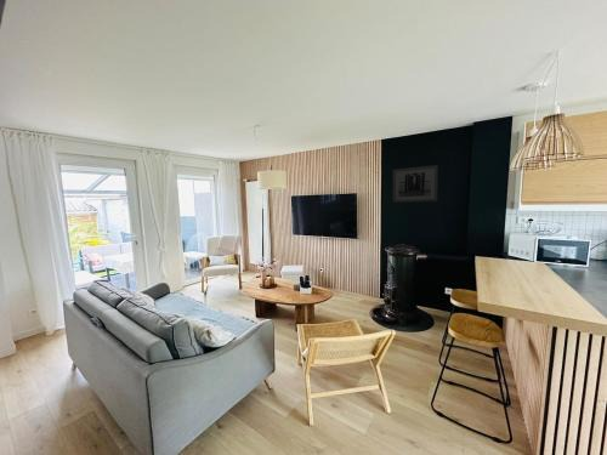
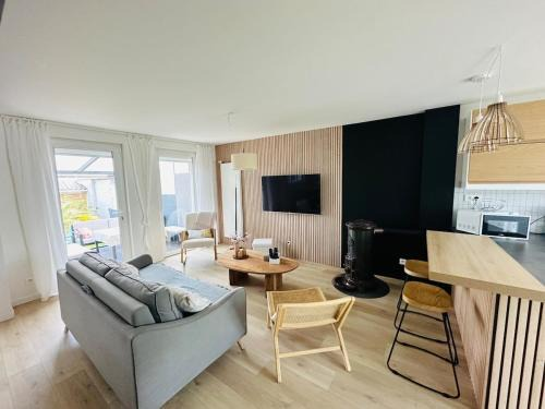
- wall art (414, 184)
